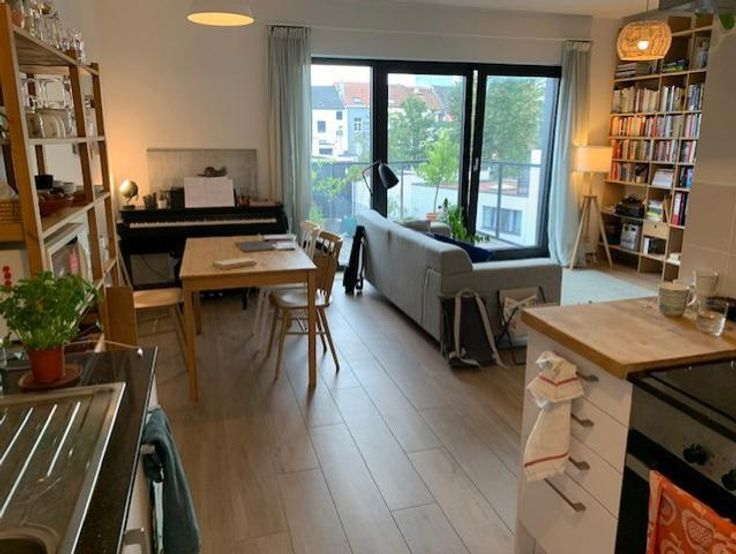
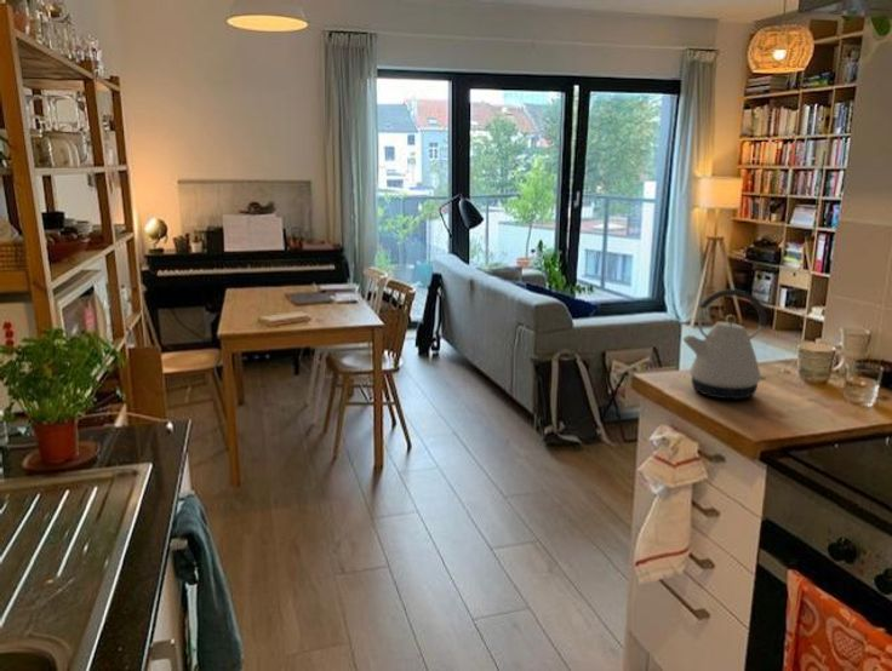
+ kettle (725, 340)
